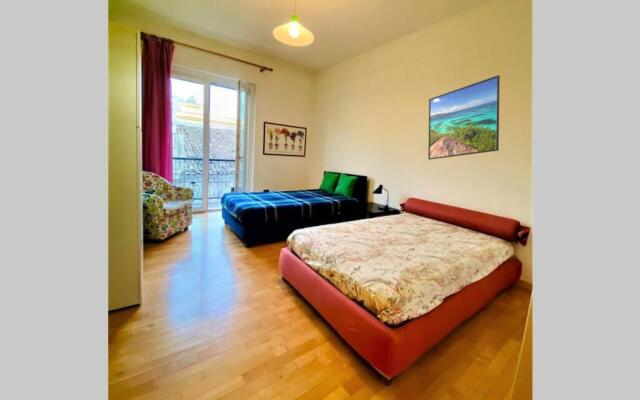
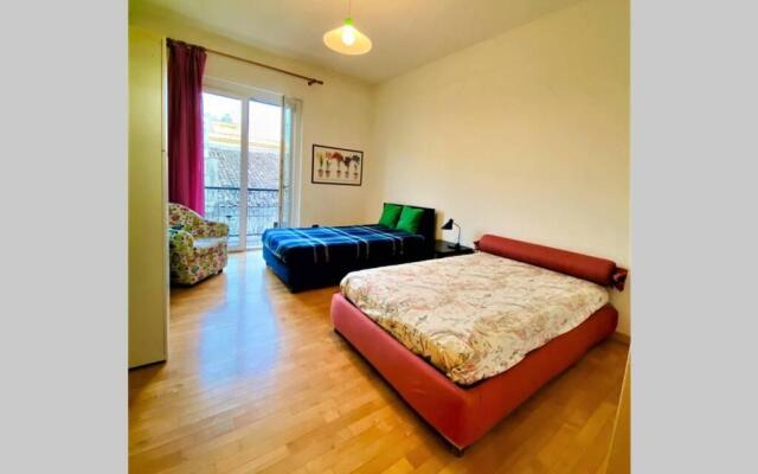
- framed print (460, 122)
